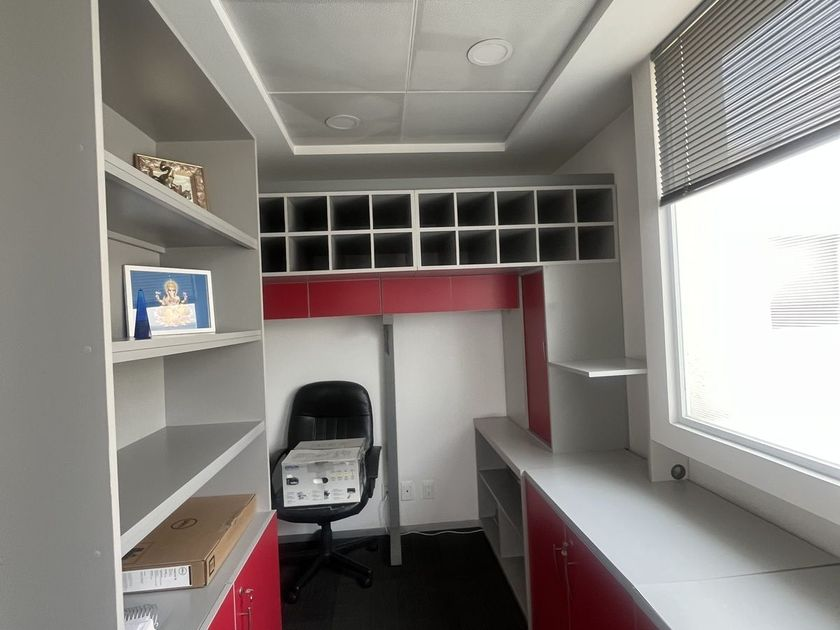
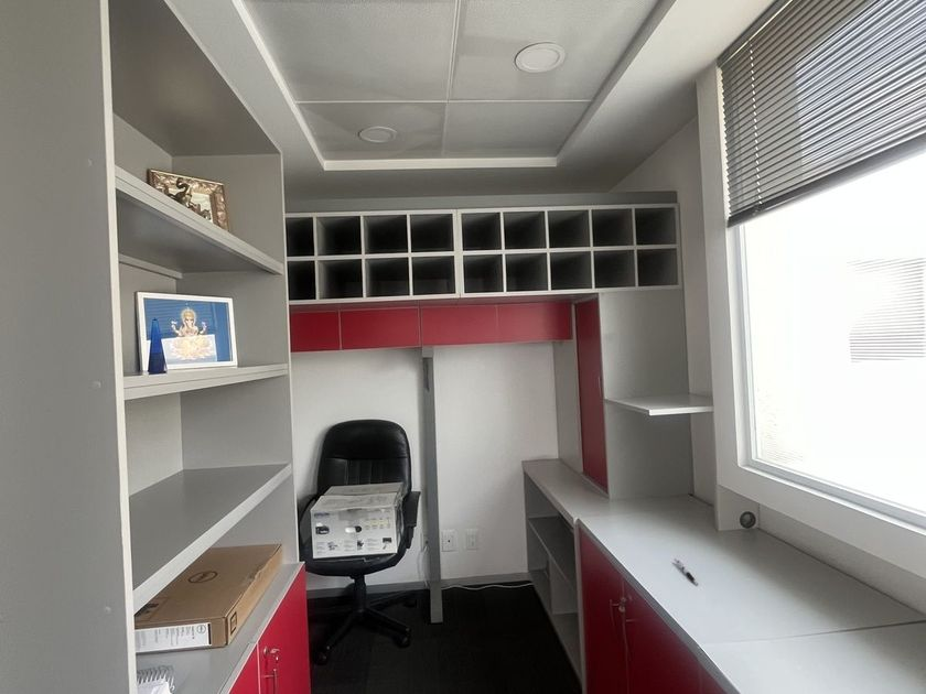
+ pen (686, 571)
